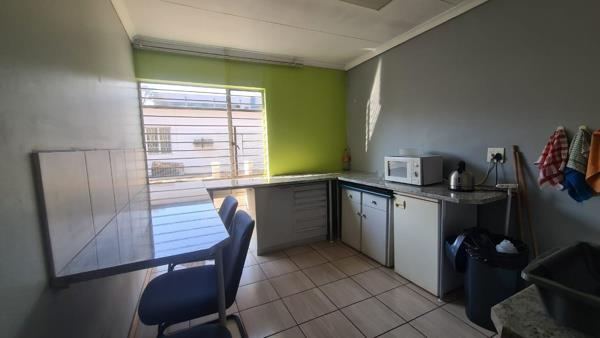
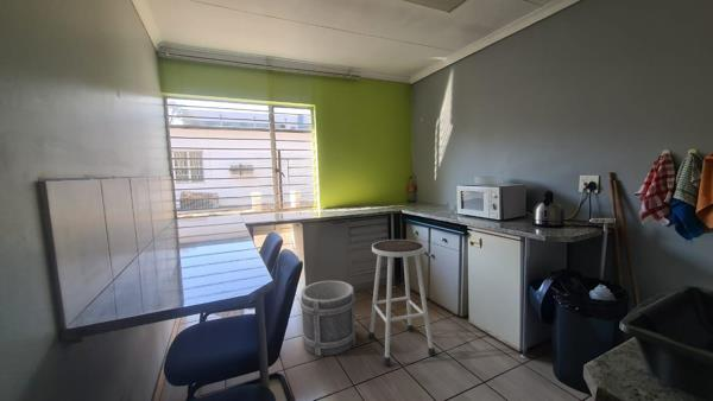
+ stool (398, 298)
+ bucket (328, 314)
